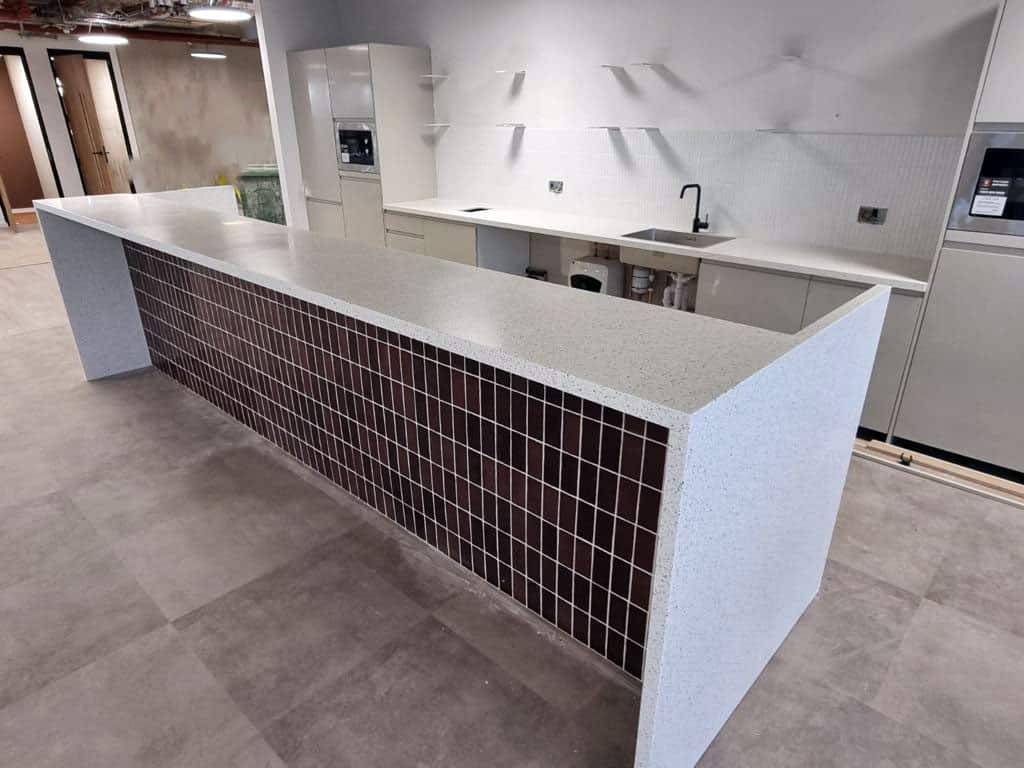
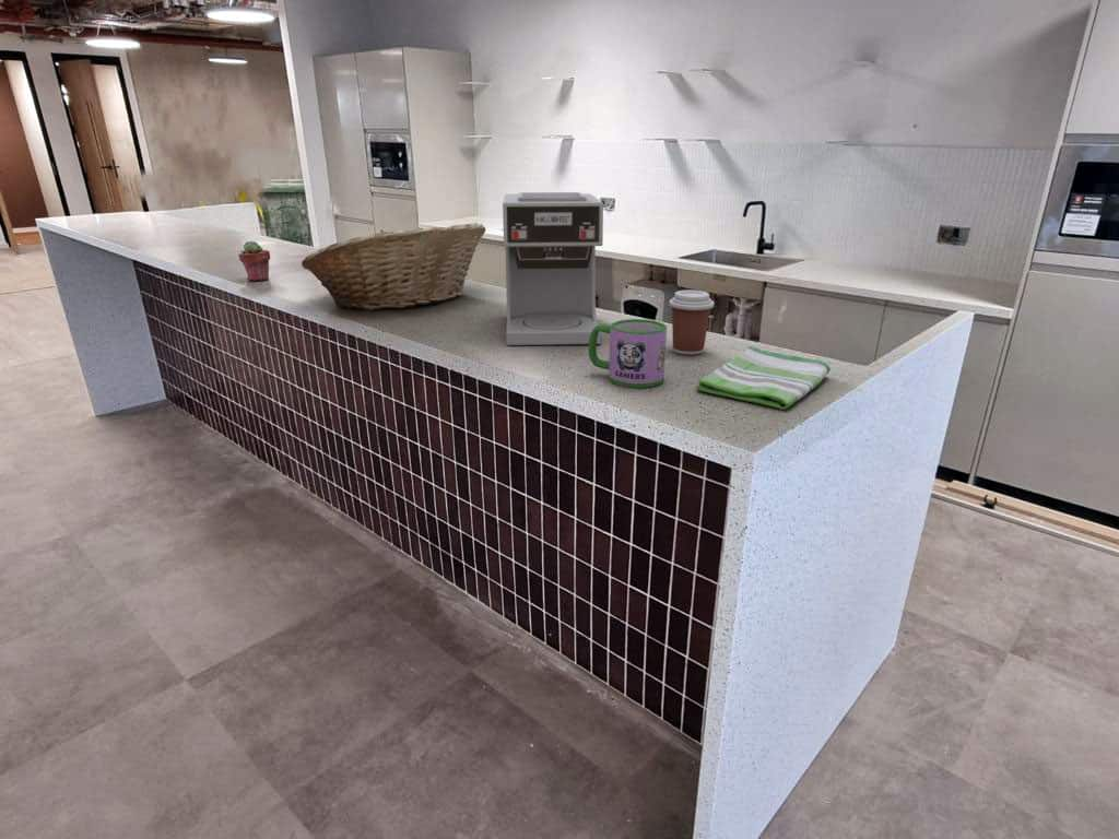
+ coffee cup (690, 322)
+ dish towel (765, 374)
+ fruit basket (399, 261)
+ mug (626, 351)
+ coffee maker (551, 263)
+ potted succulent (255, 260)
